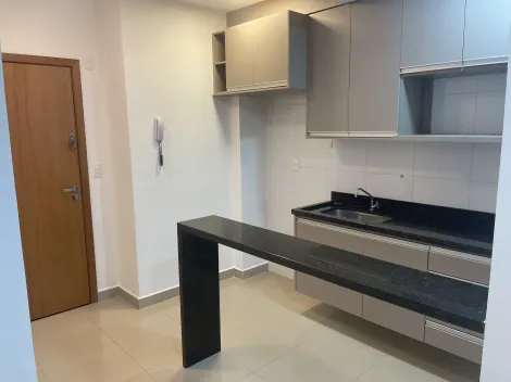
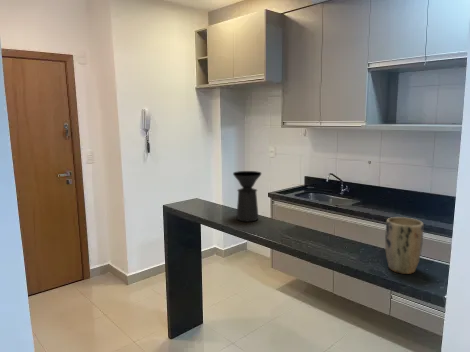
+ plant pot (403, 245)
+ coffee maker (247, 196)
